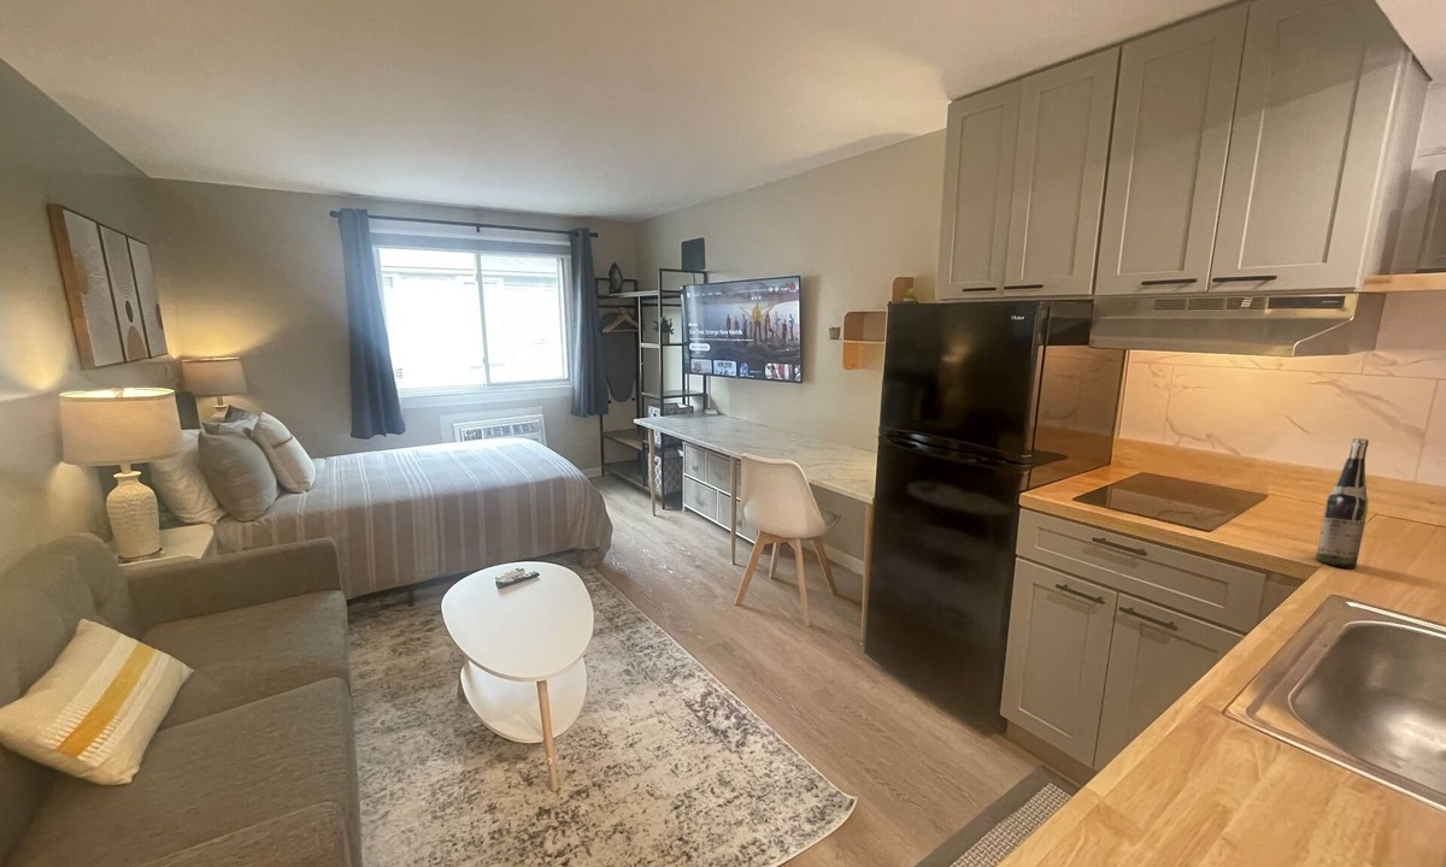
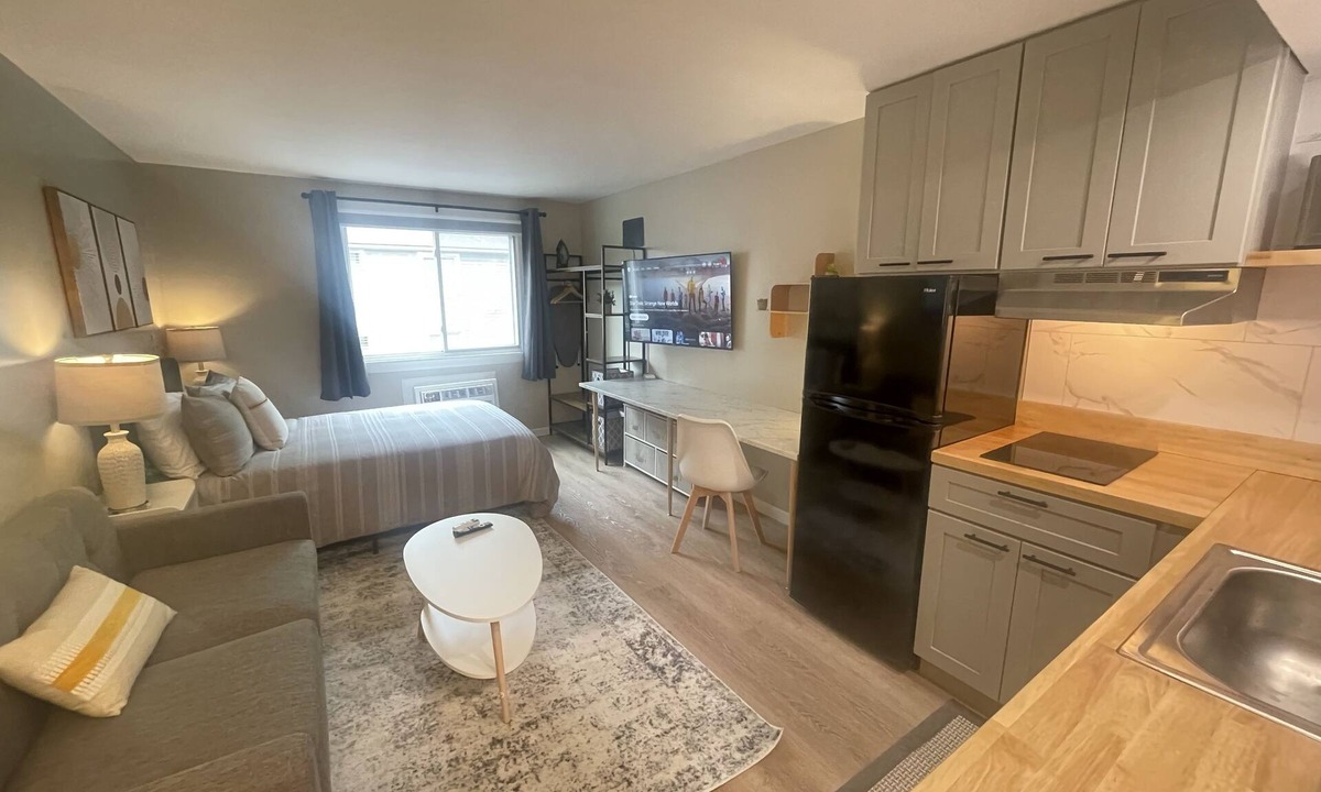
- wine bottle (1347, 501)
